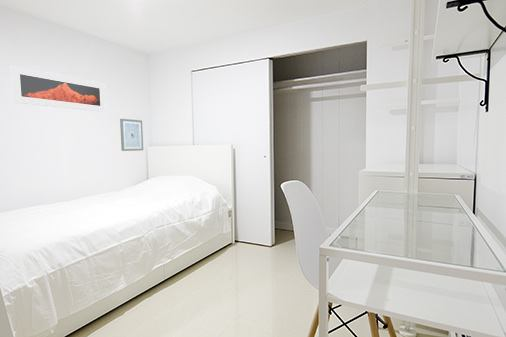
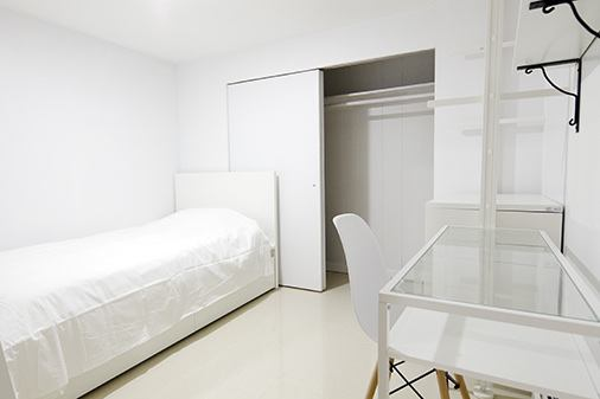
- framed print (64, 91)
- wall art (132, 135)
